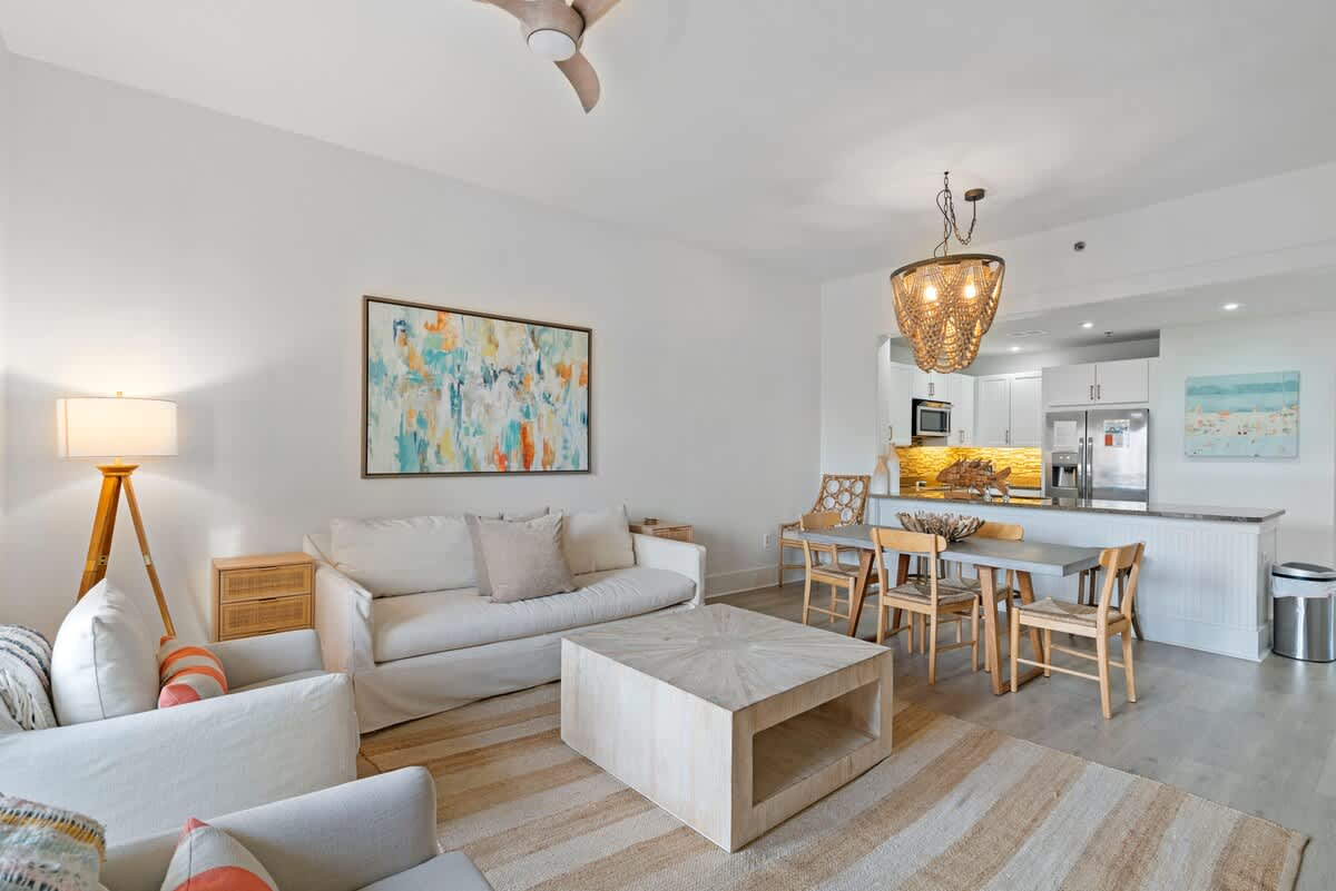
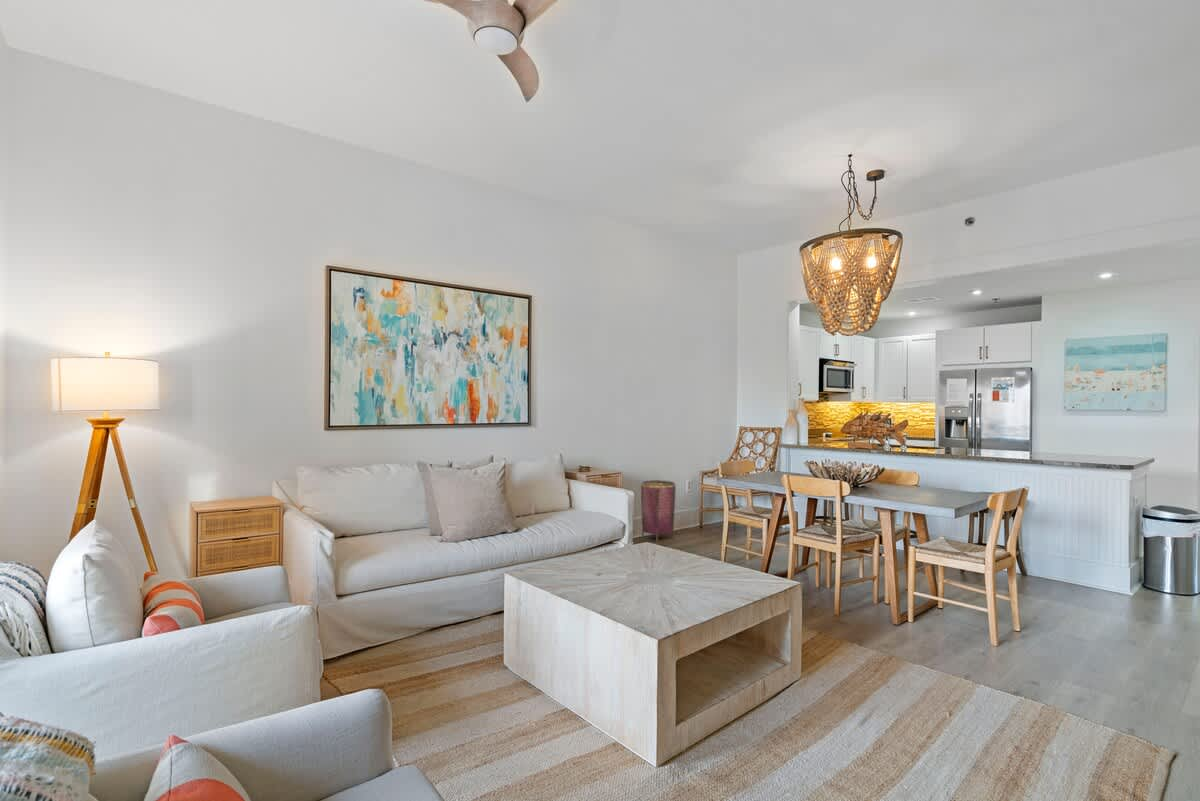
+ woven basket (657, 510)
